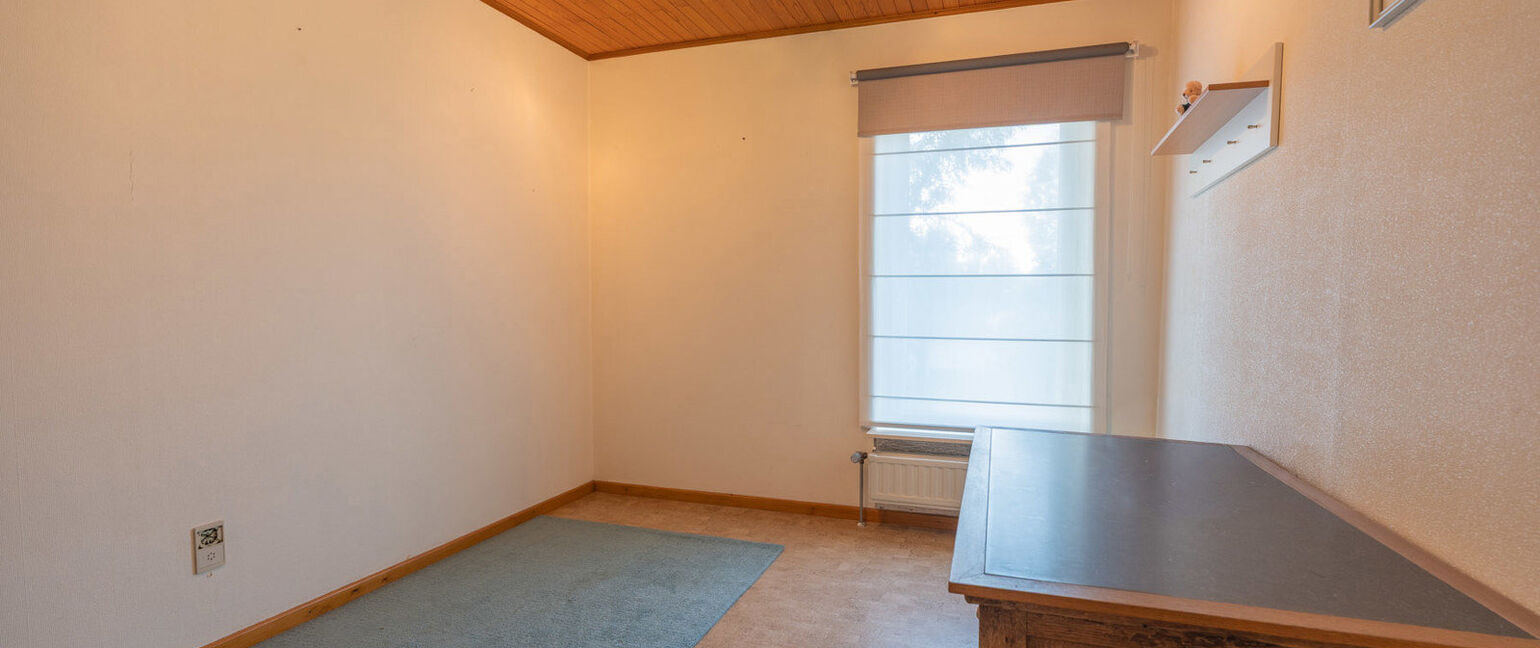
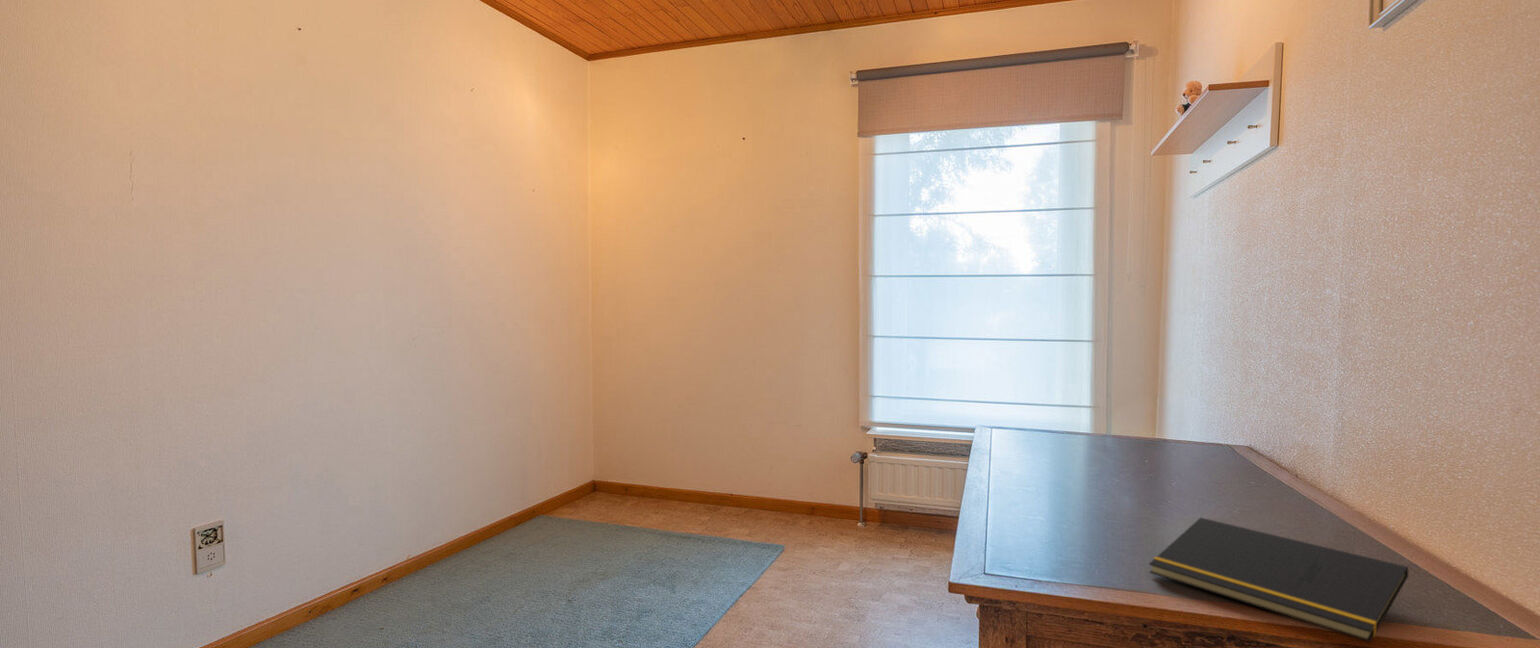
+ notepad (1272, 569)
